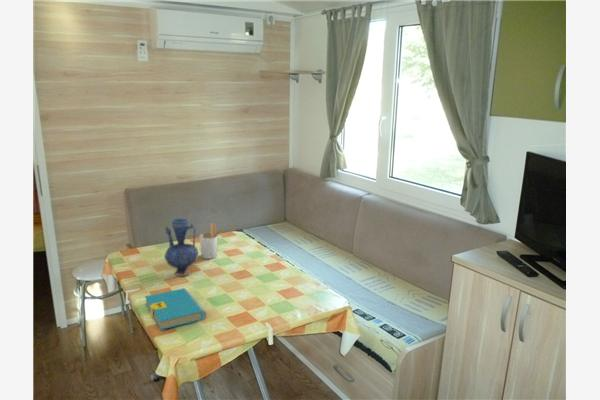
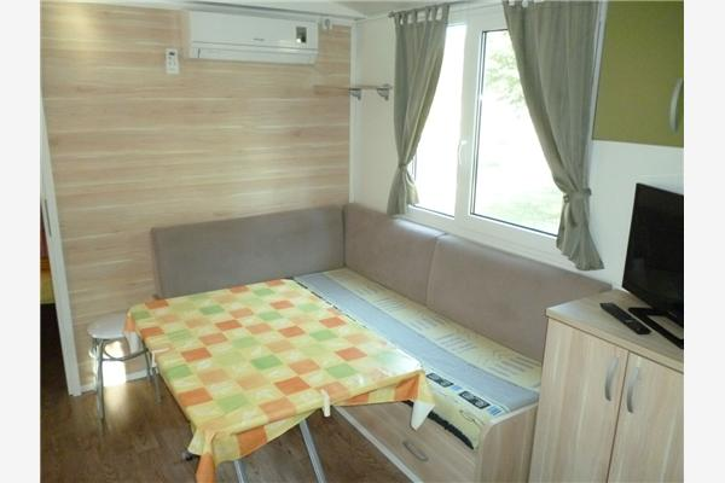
- utensil holder (213, 241)
- book (174, 307)
- vase (181, 247)
